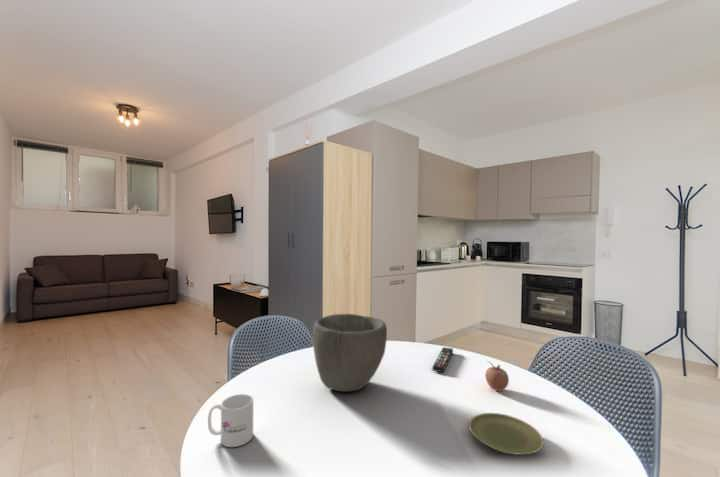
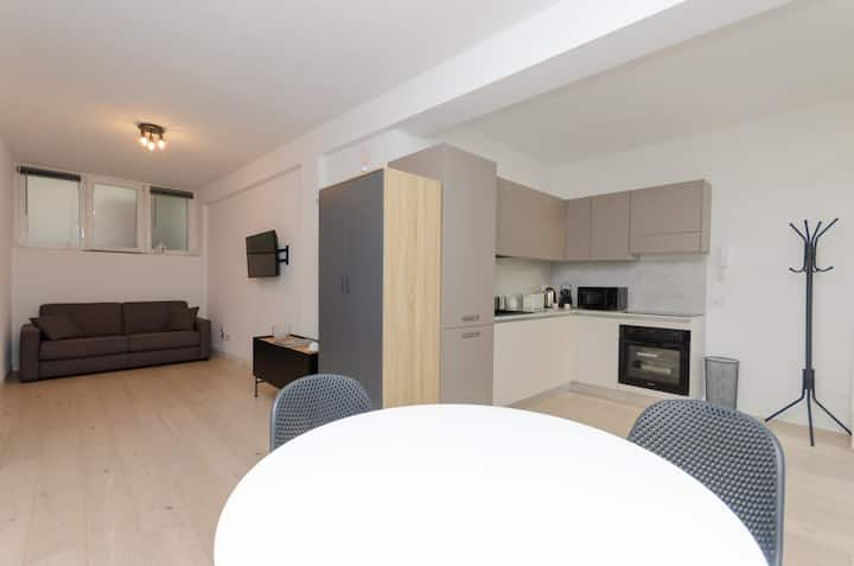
- bowl (349, 353)
- fruit (496, 376)
- plate (504, 435)
- remote control (443, 358)
- mug (230, 419)
